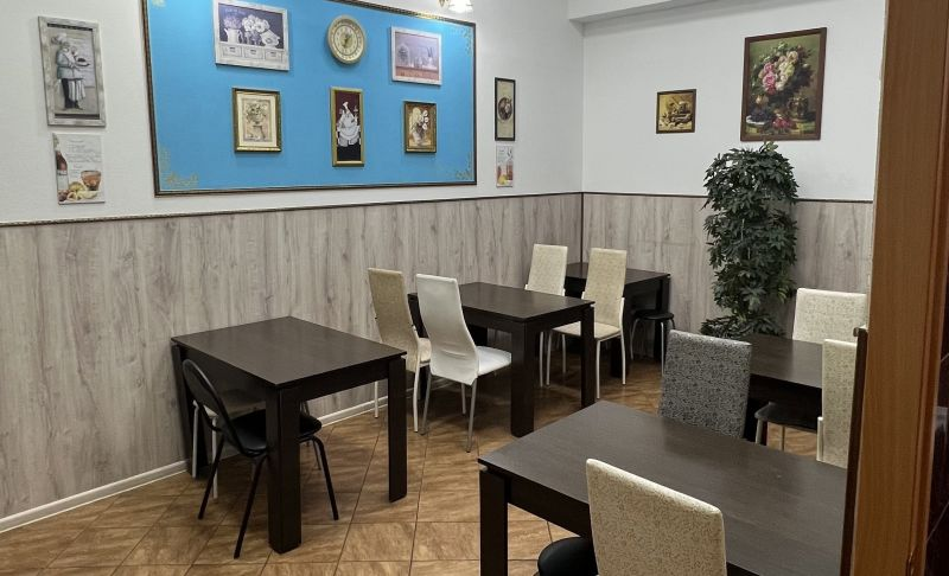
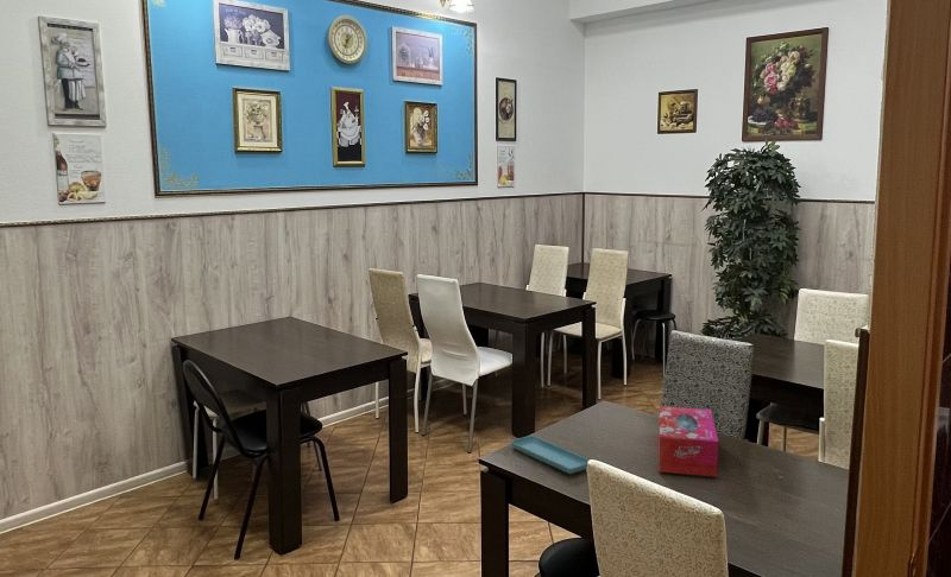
+ tissue box (686, 438)
+ saucer (549, 454)
